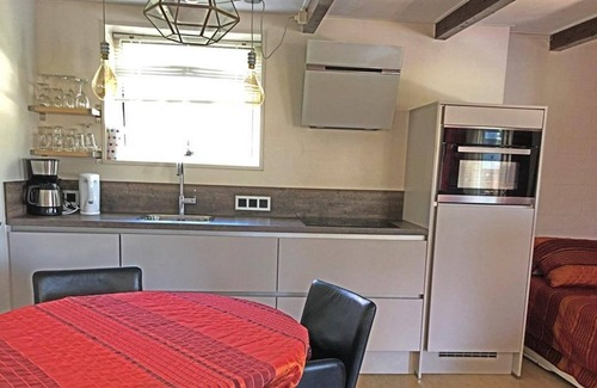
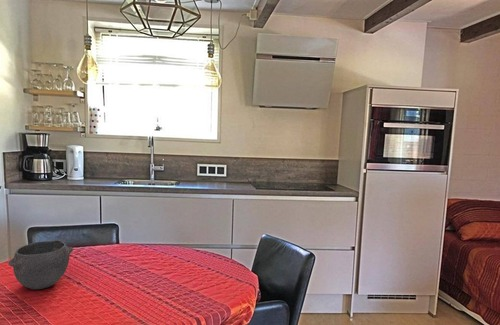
+ bowl (42, 264)
